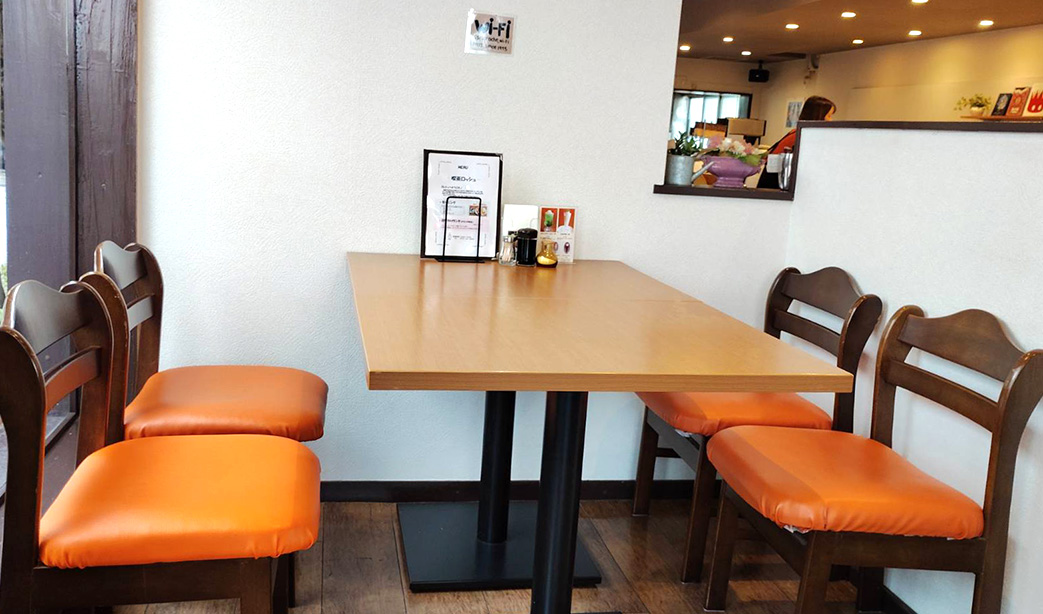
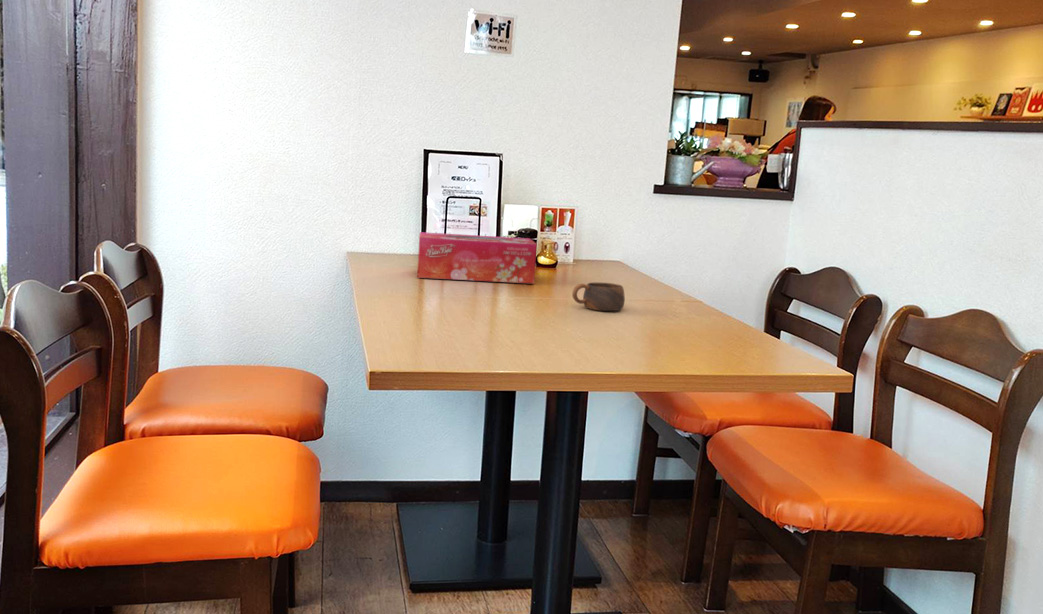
+ tissue box (475, 257)
+ cup (597, 295)
